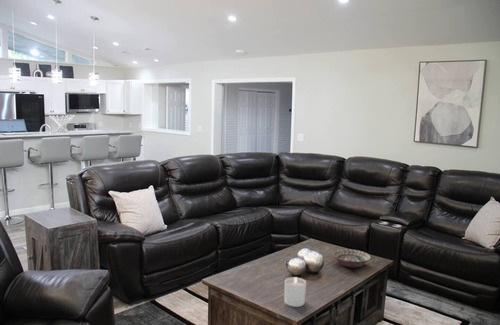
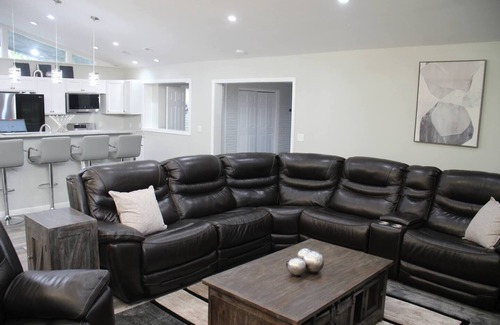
- decorative bowl (350, 259)
- candle (295, 289)
